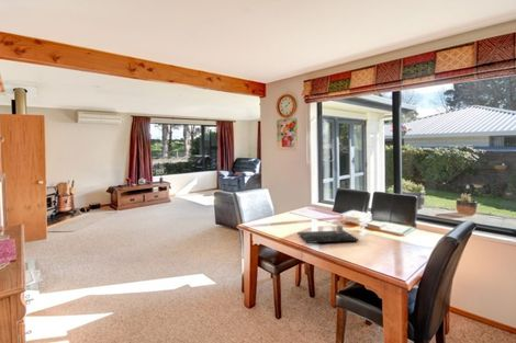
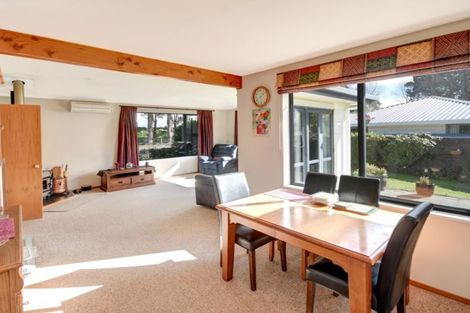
- place mat (326, 232)
